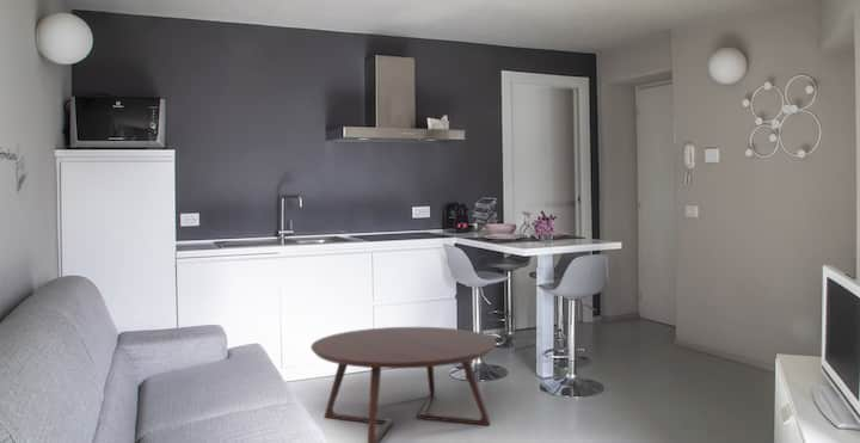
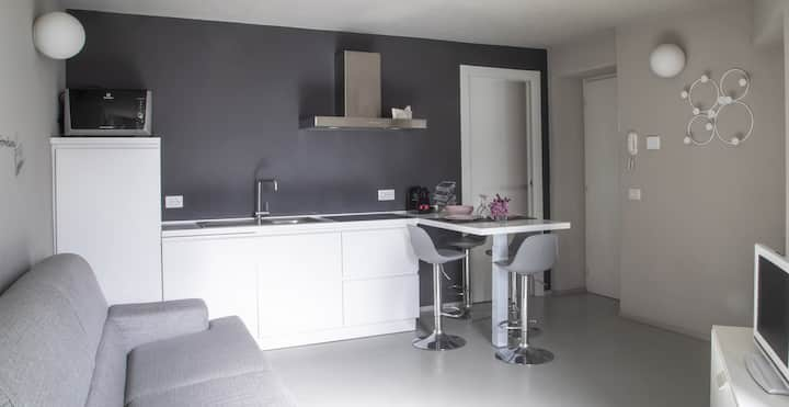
- coffee table (405, 367)
